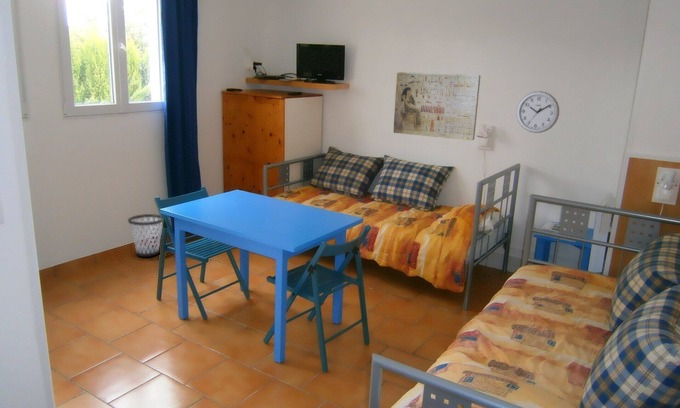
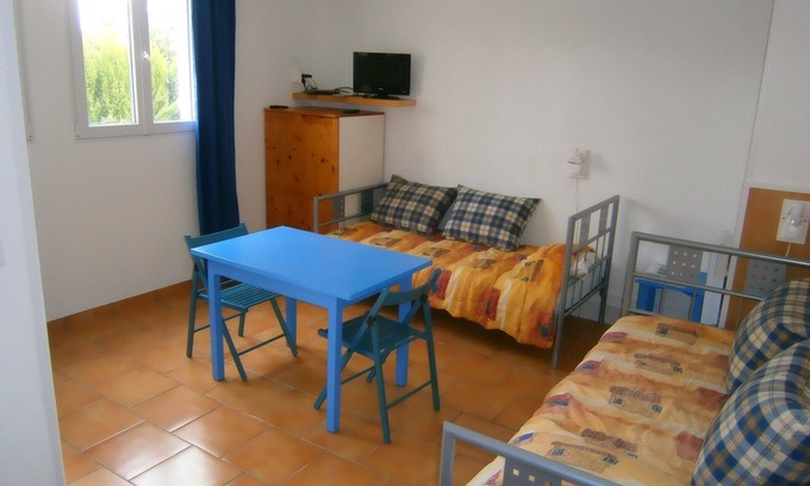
- wastebasket (146, 236)
- stone relief (434, 105)
- wall clock (537, 112)
